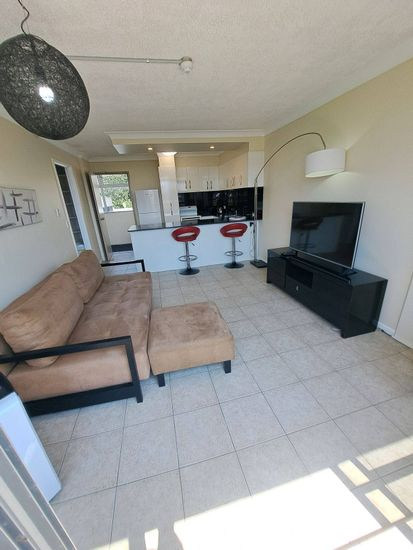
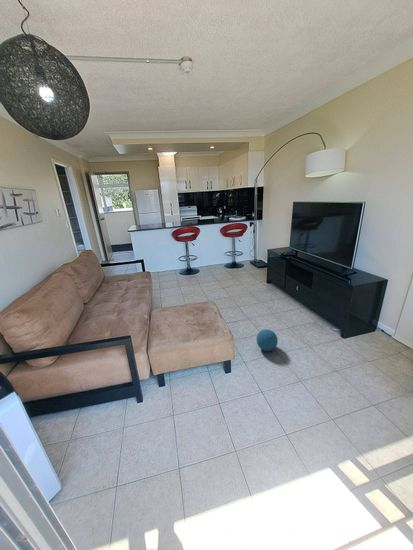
+ ball (266, 339)
